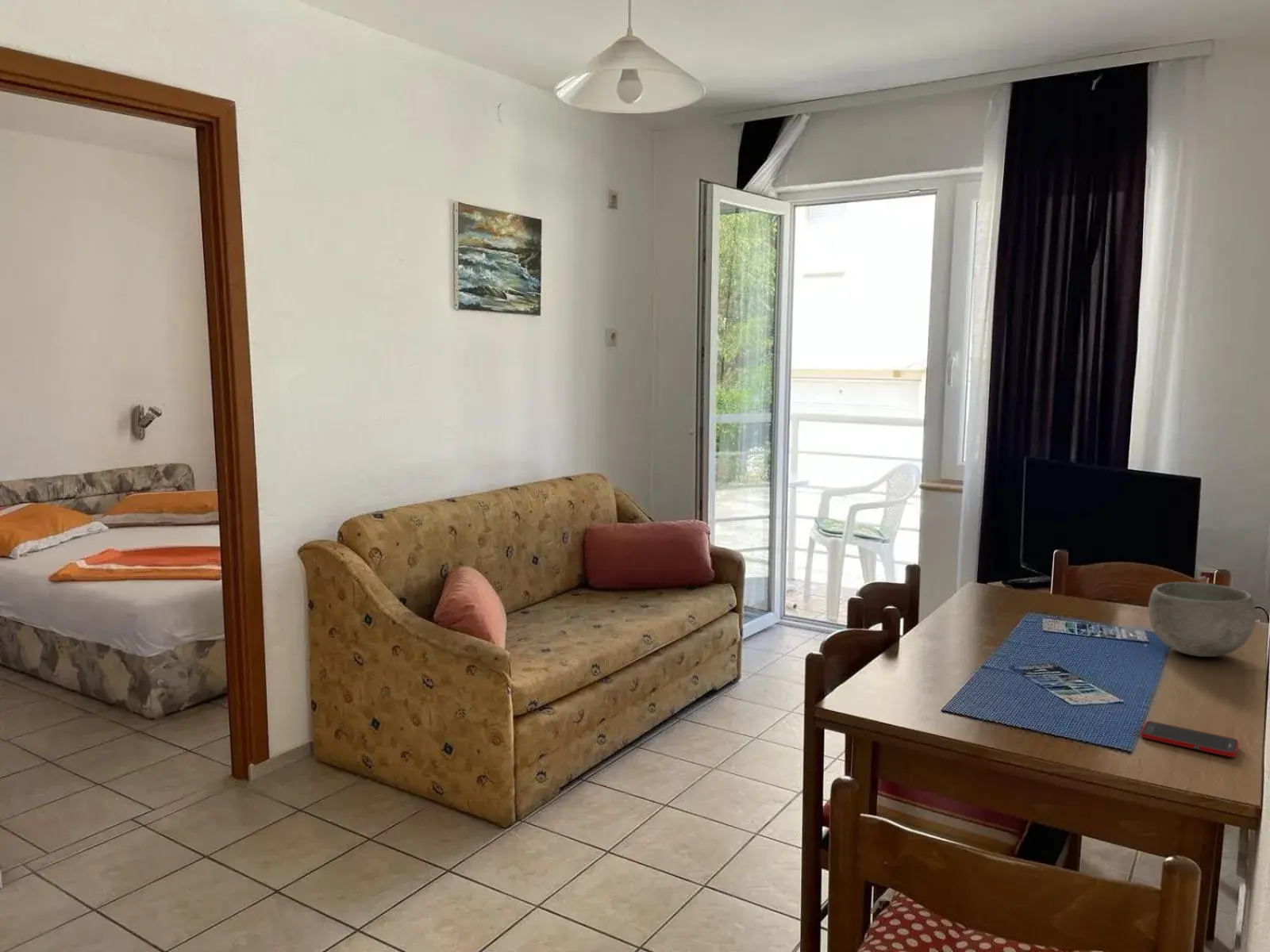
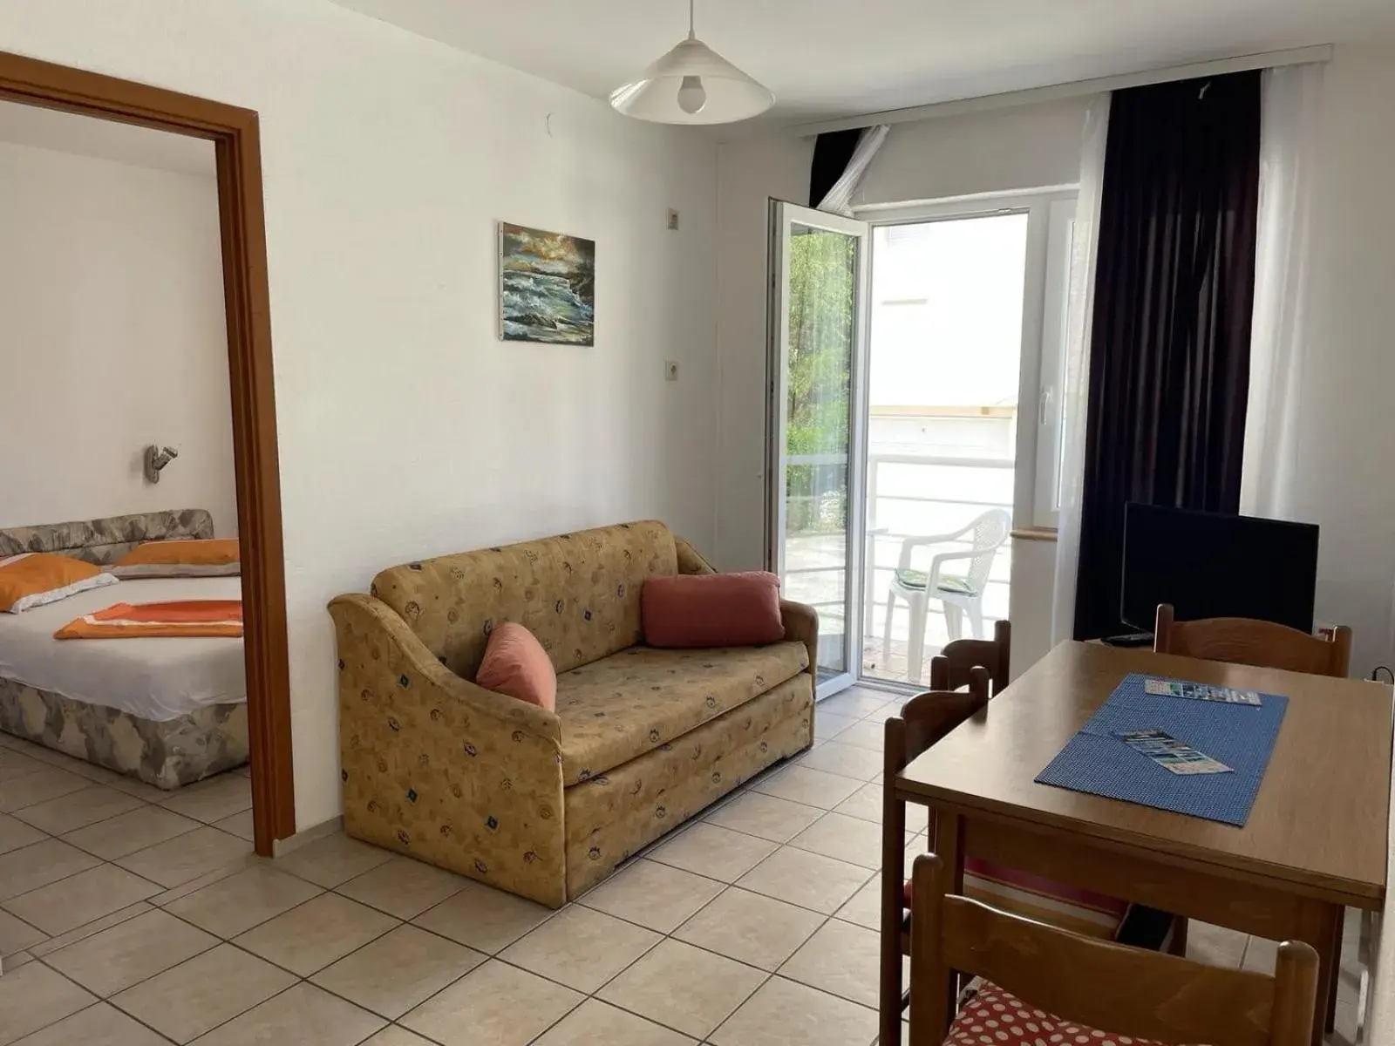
- cell phone (1188, 739)
- bowl (1199, 621)
